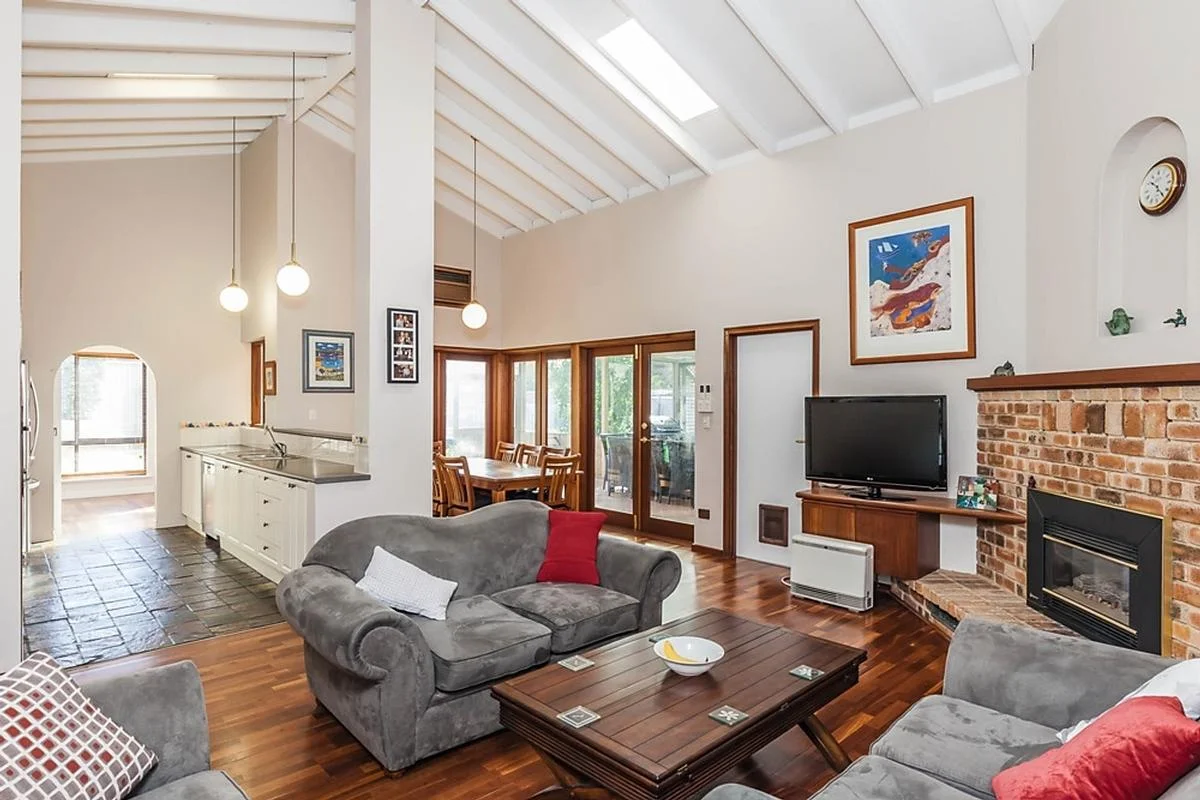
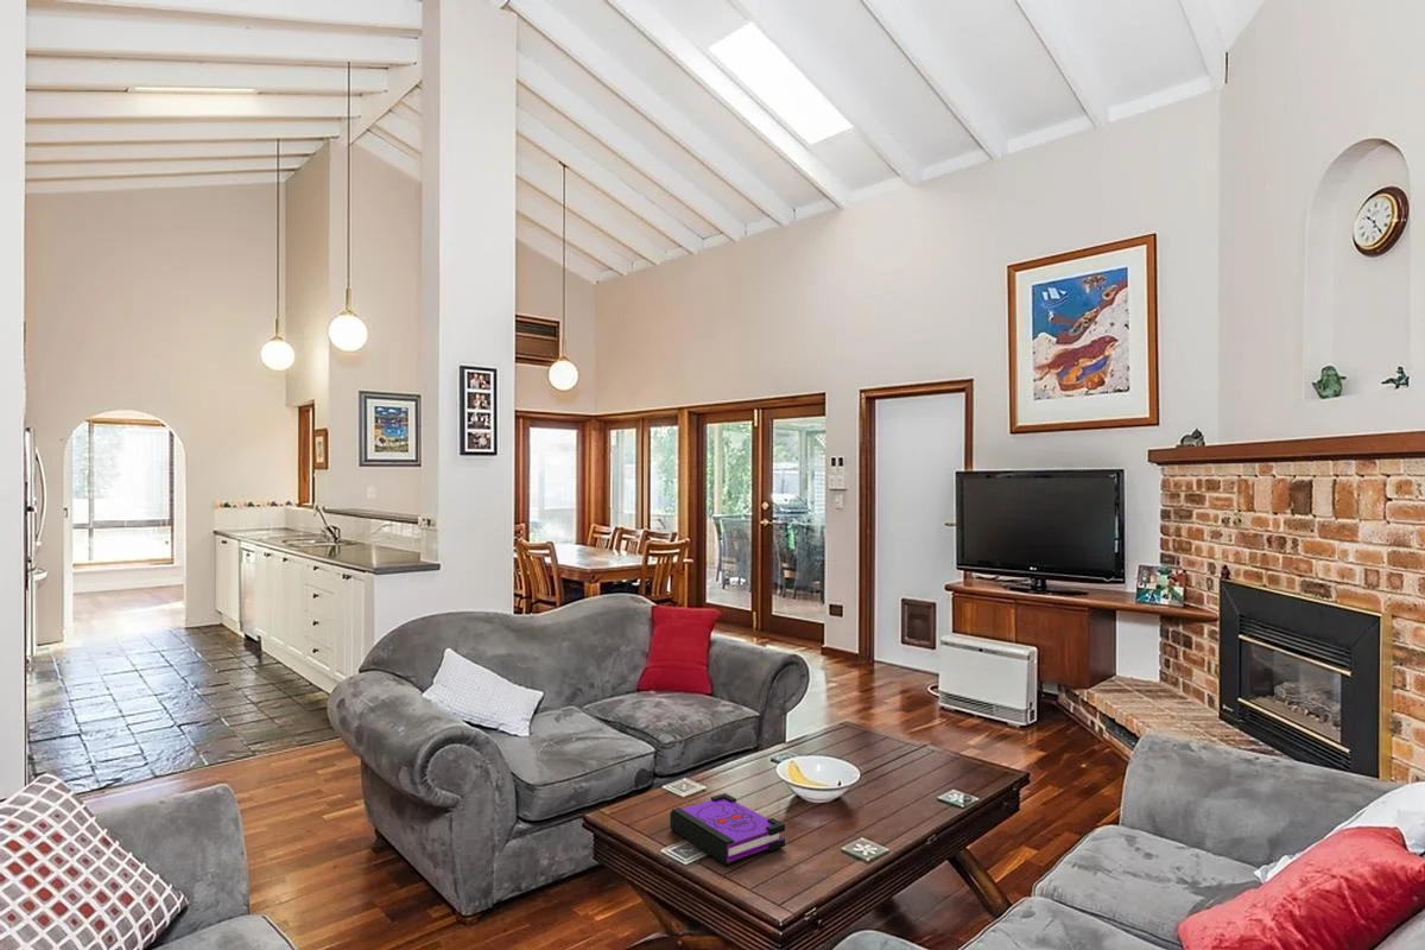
+ board game (721, 824)
